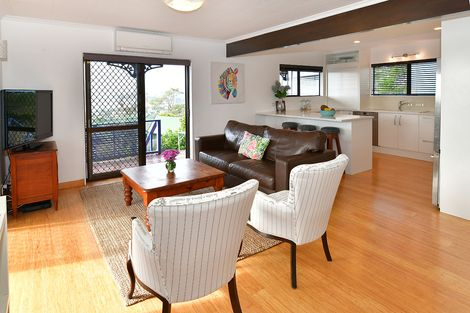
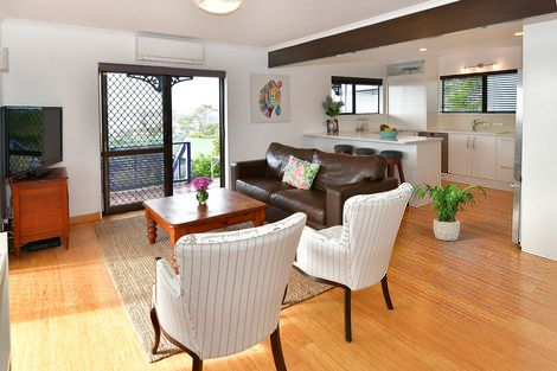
+ potted plant (448, 211)
